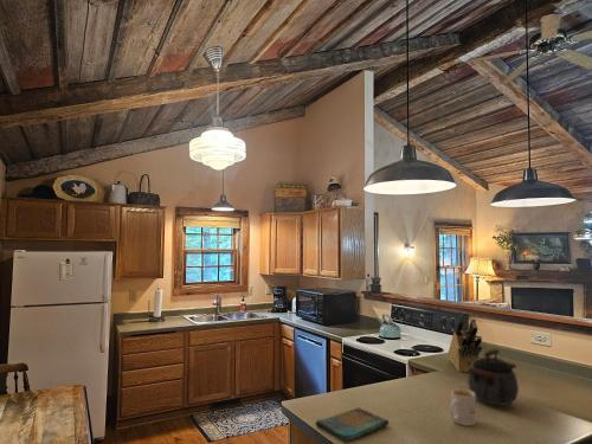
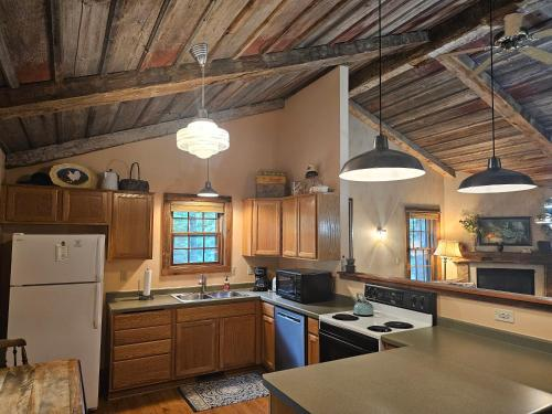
- knife block (463, 341)
- kettle (491, 375)
- dish towel (352, 422)
- mug (461, 407)
